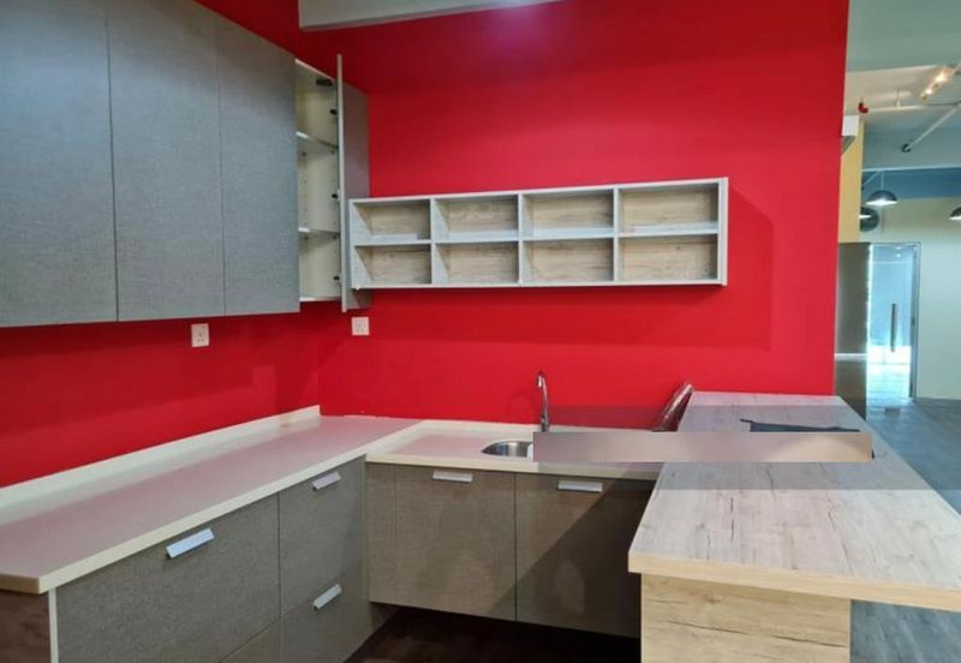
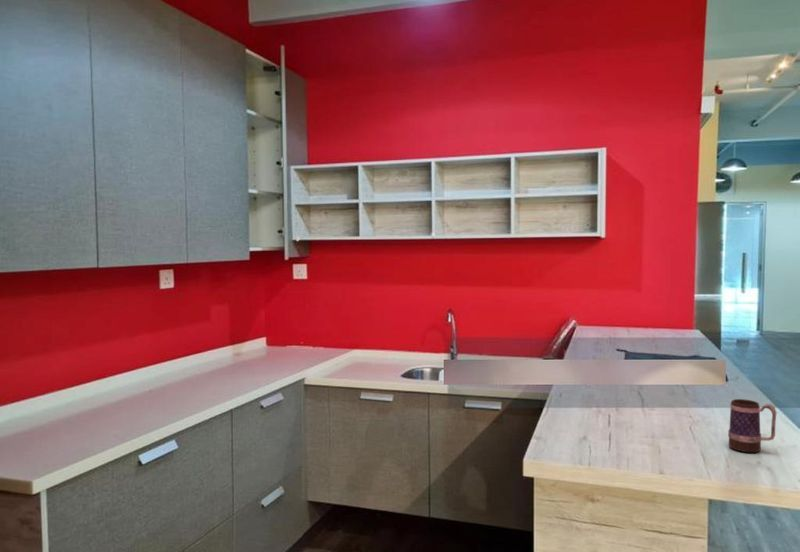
+ mug (751, 425)
